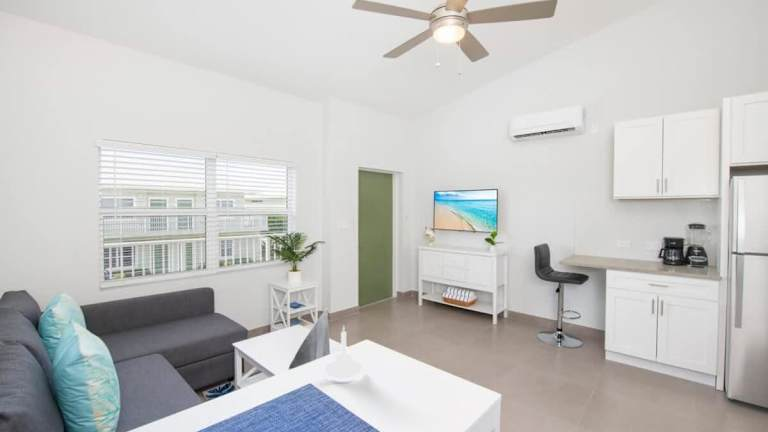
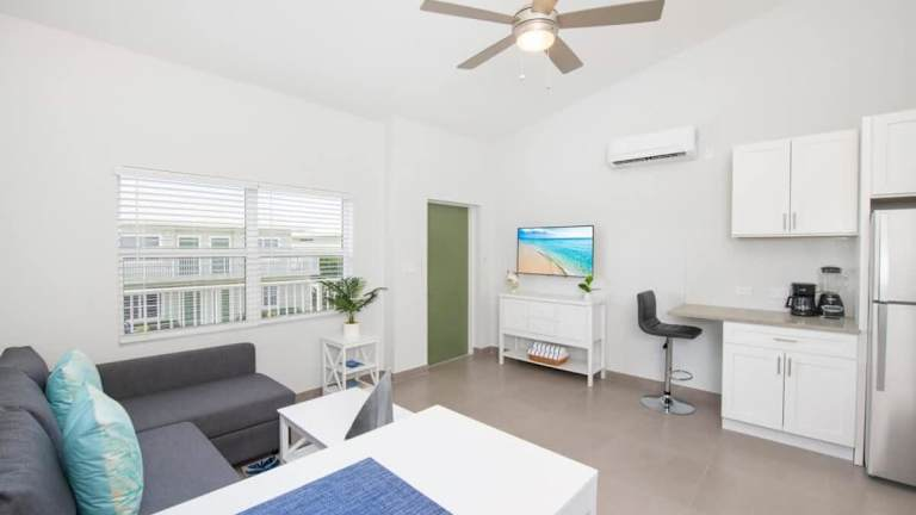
- candle holder (343, 348)
